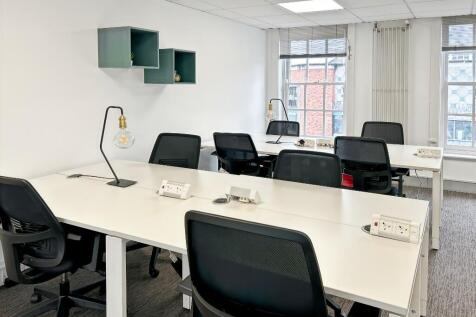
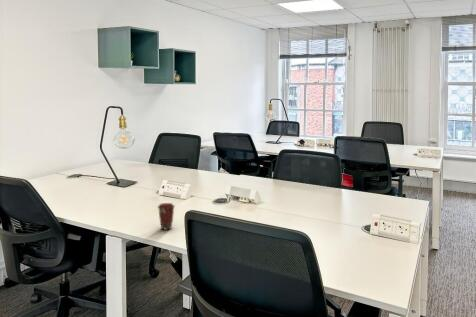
+ coffee cup (166, 216)
